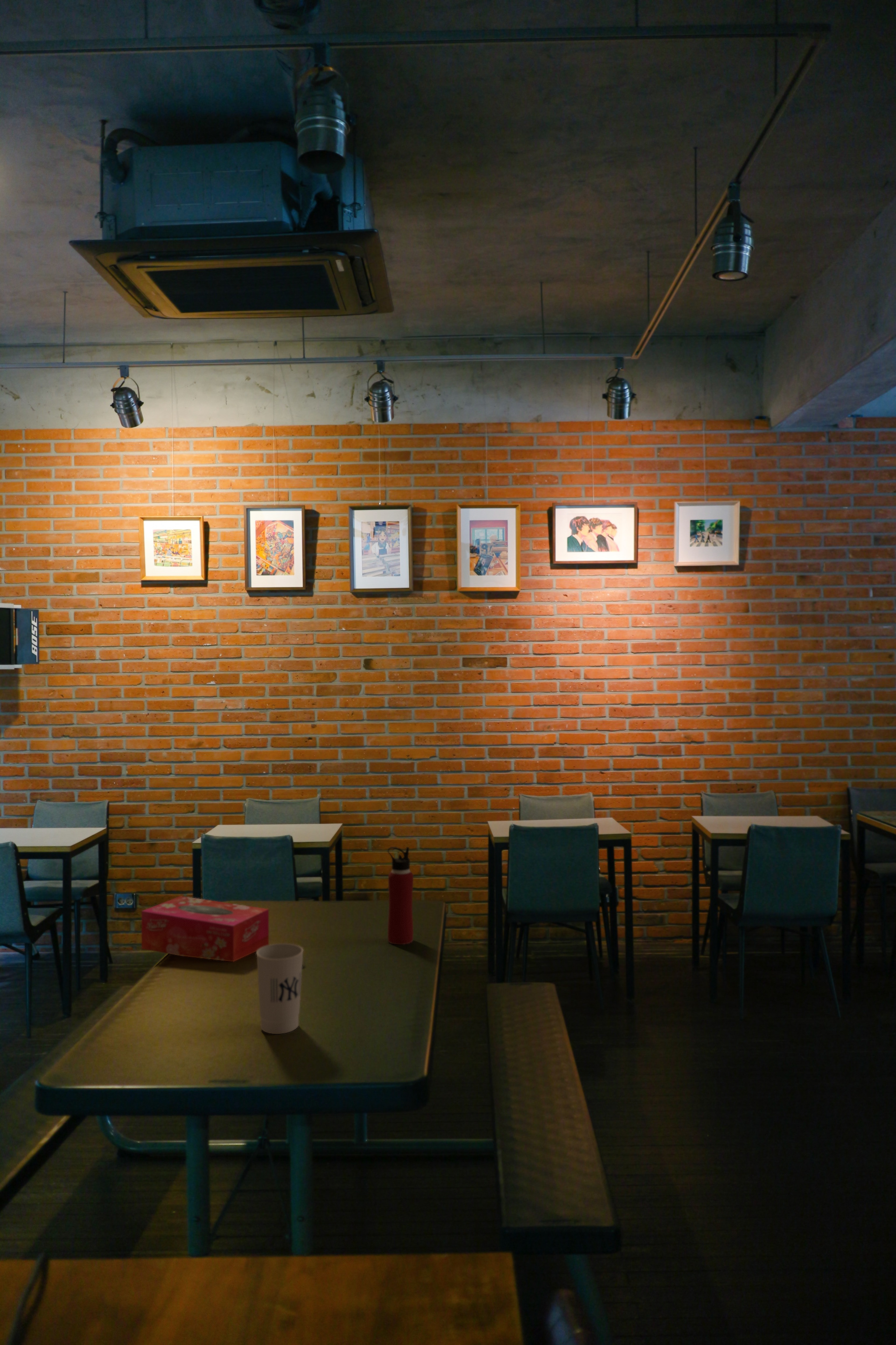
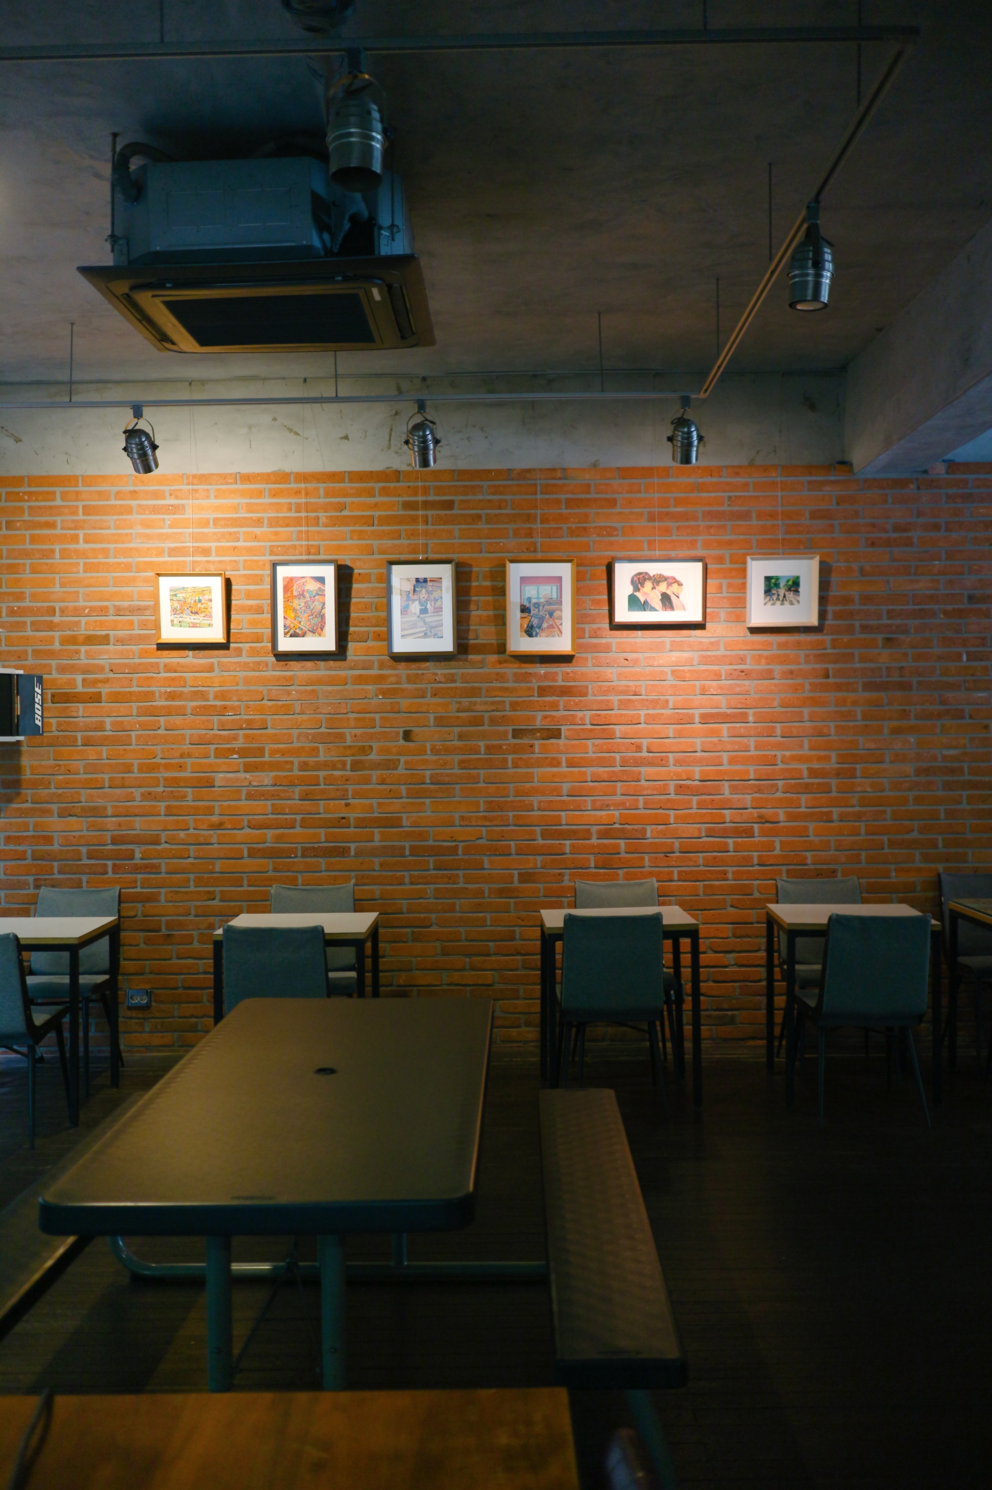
- water bottle (400, 894)
- tissue box (205, 929)
- cup (280, 988)
